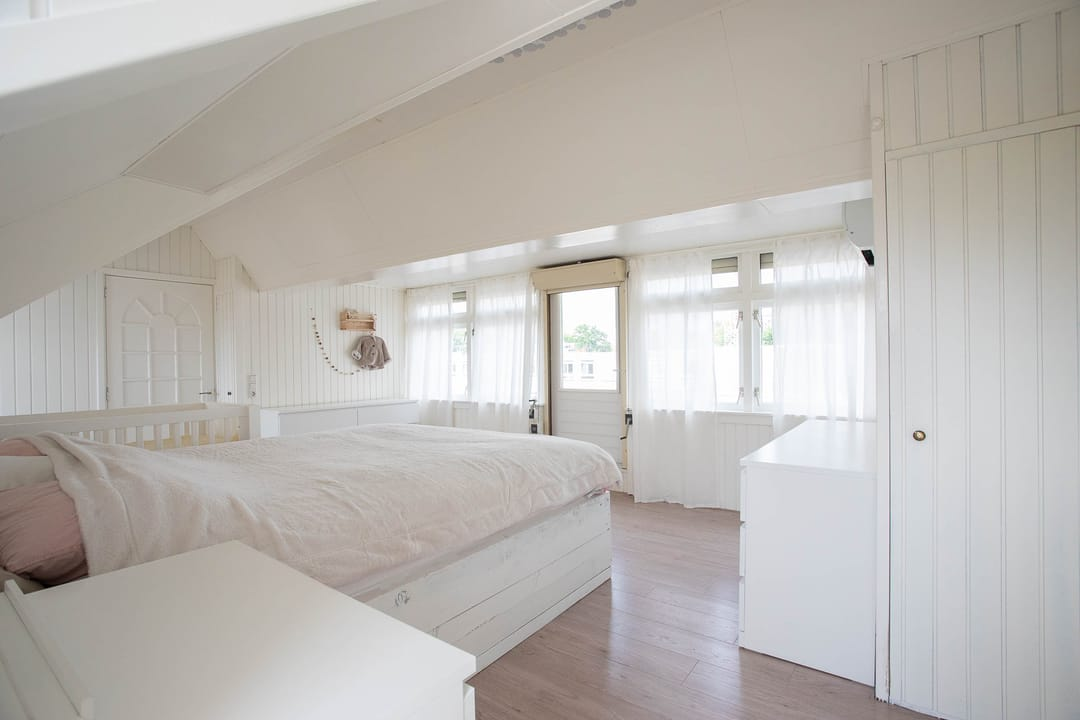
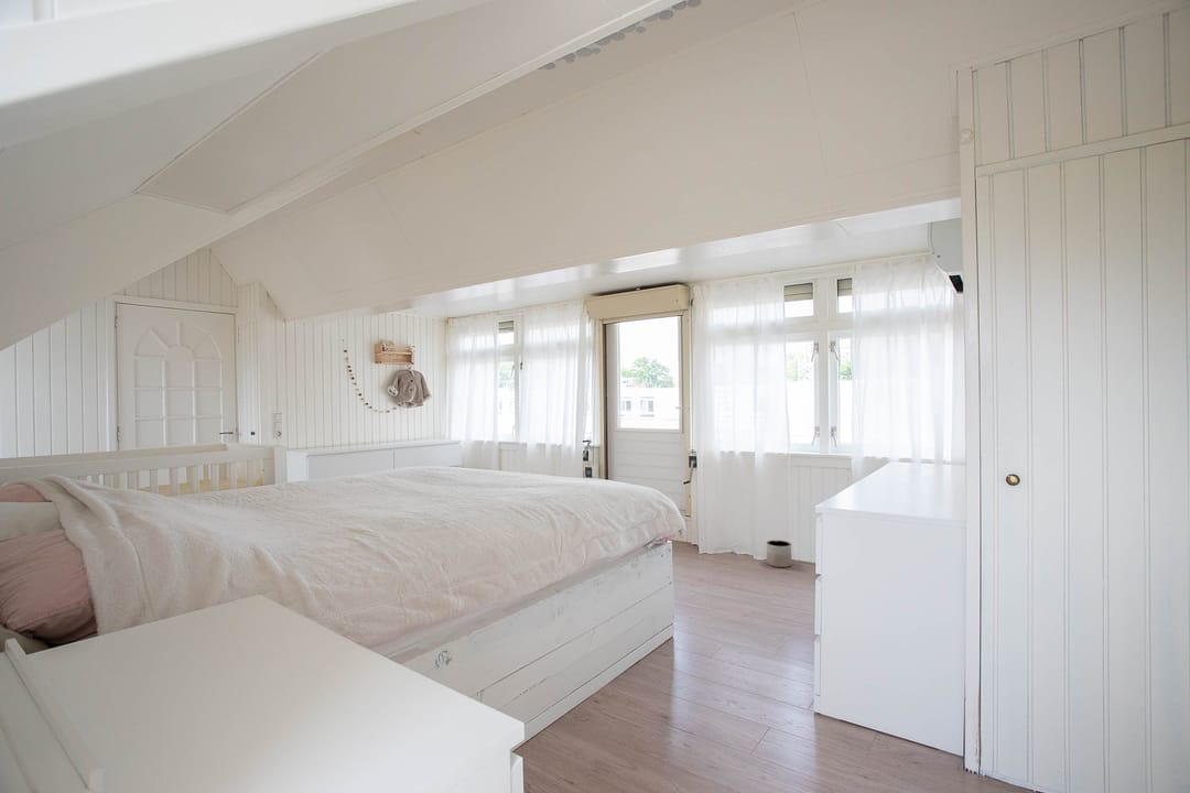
+ planter (778, 553)
